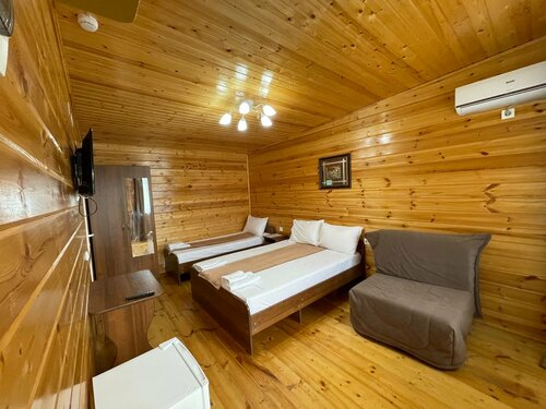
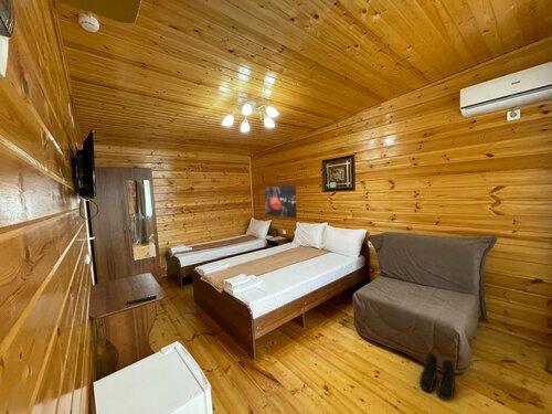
+ boots (436, 372)
+ wall art (279, 201)
